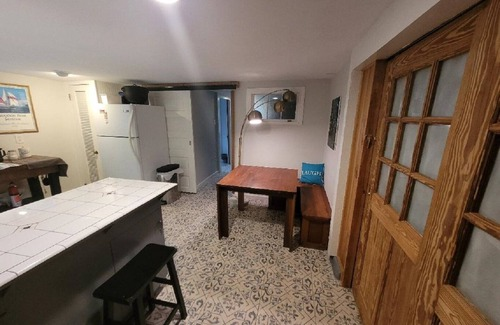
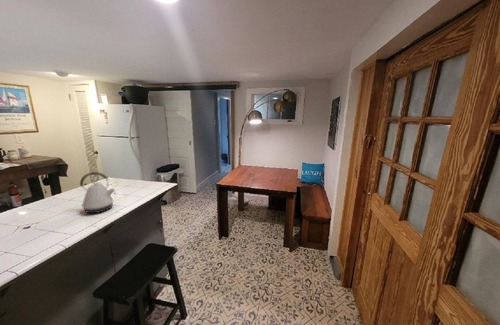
+ kettle (97, 191)
